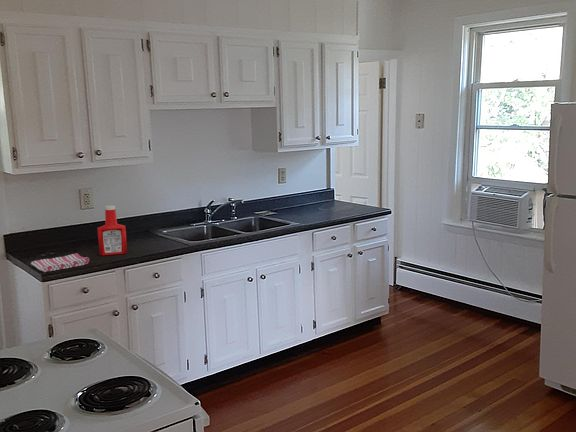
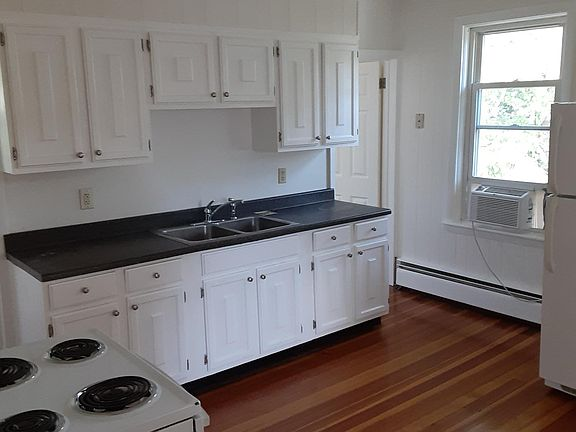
- soap bottle (111, 229)
- dish towel (60, 261)
